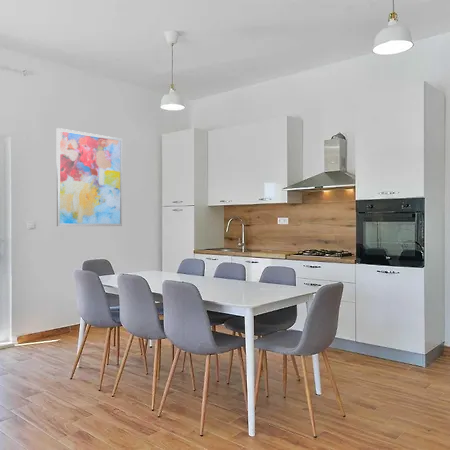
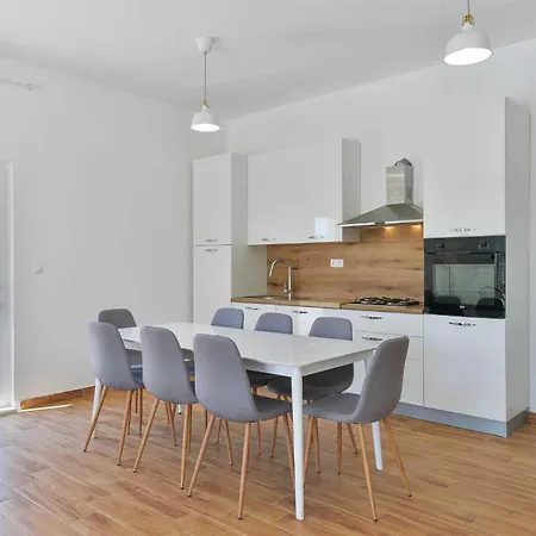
- wall art (91, 180)
